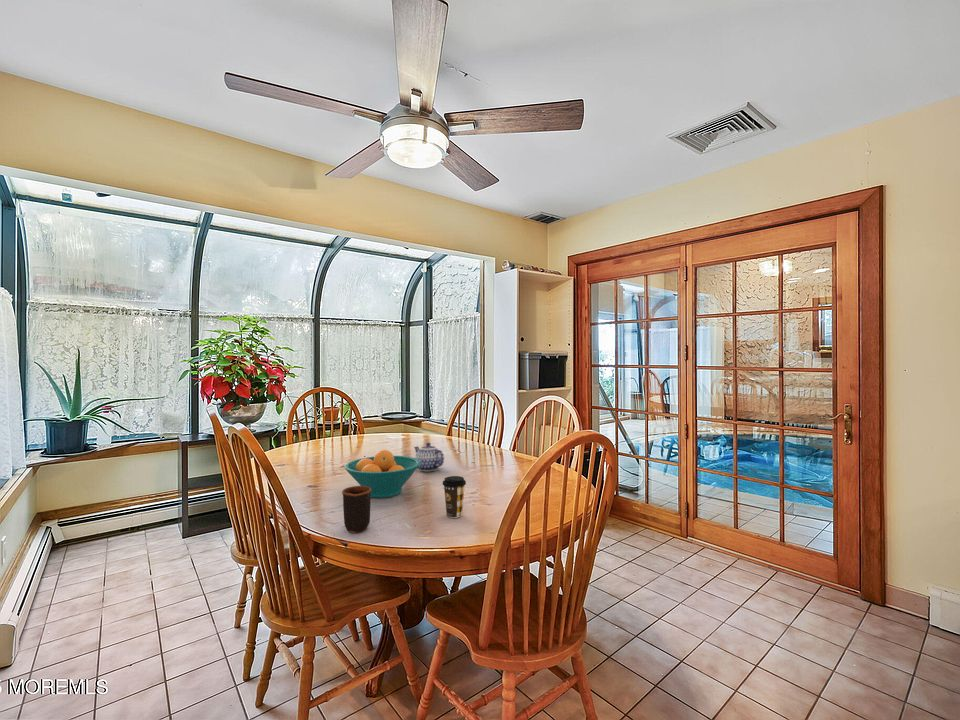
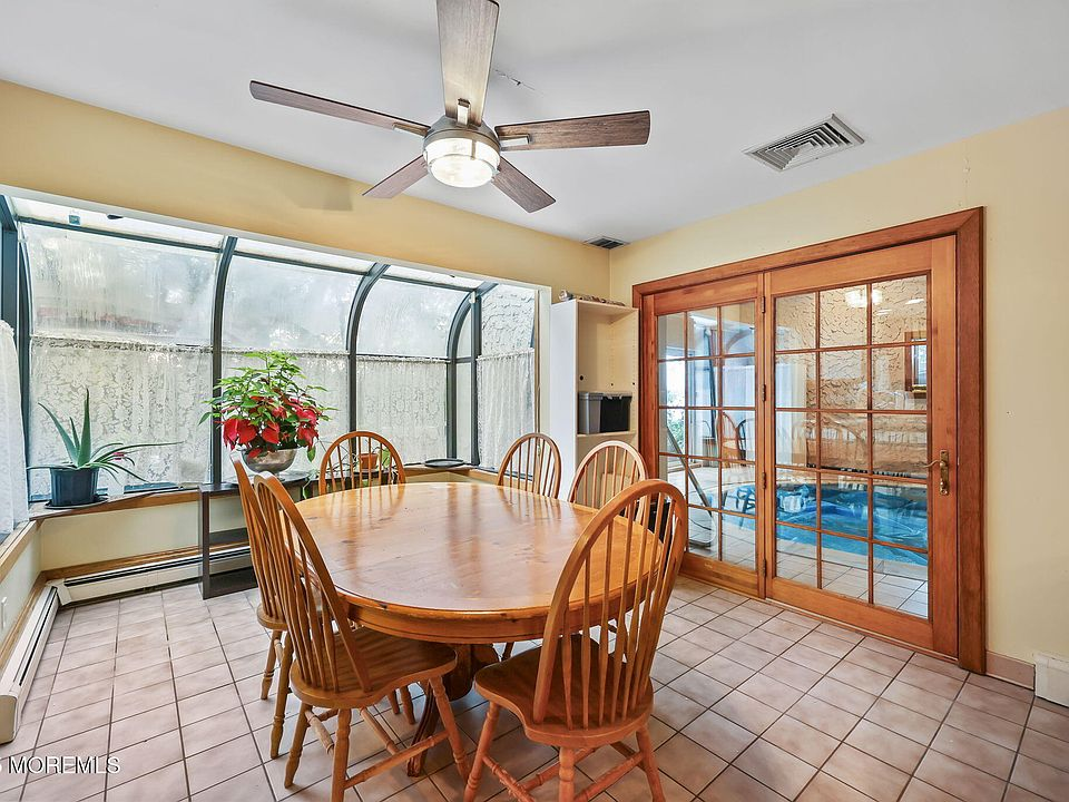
- teapot (428, 456)
- coffee cup (454, 496)
- fruit bowl (383, 471)
- mug (357, 507)
